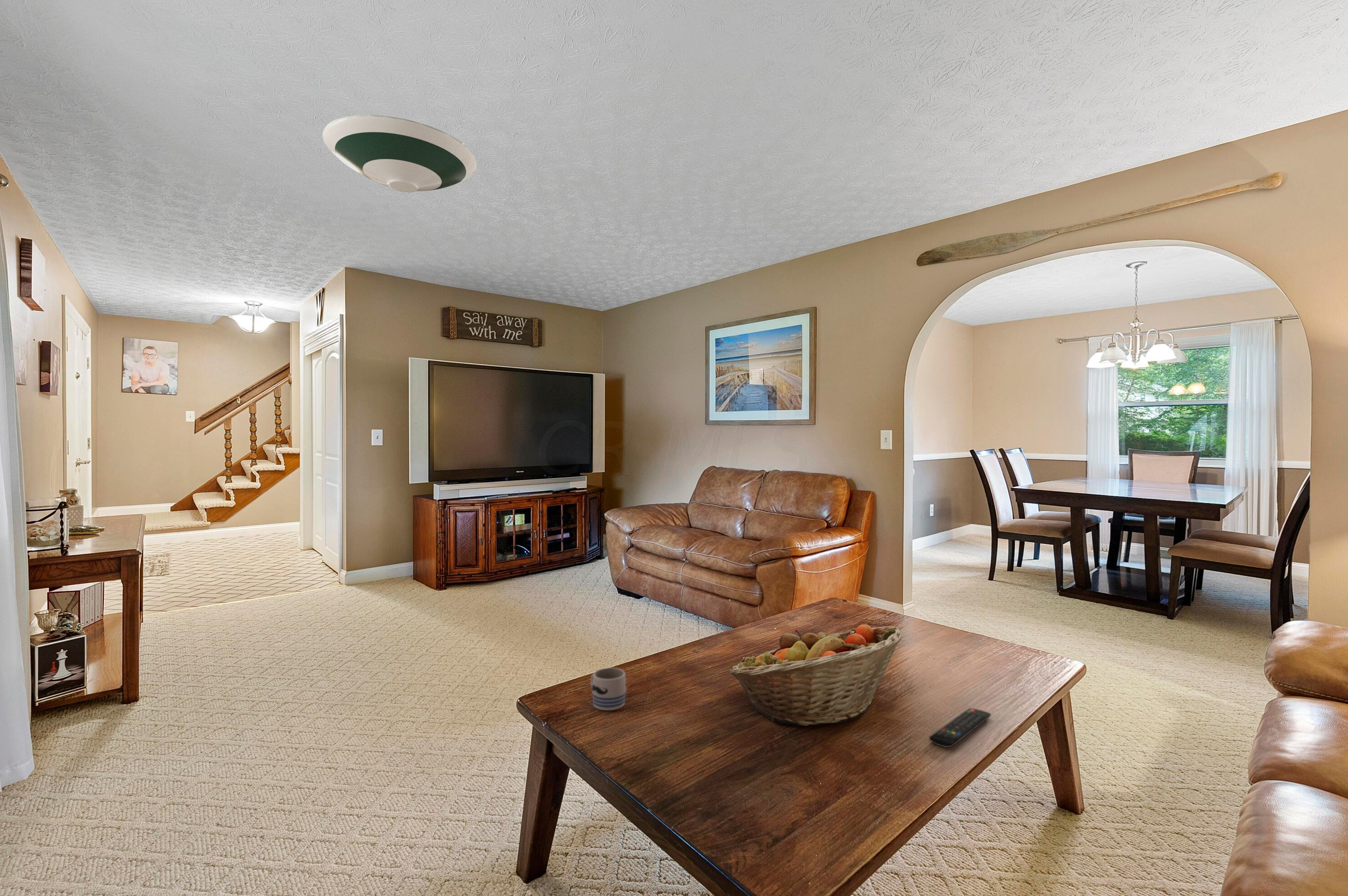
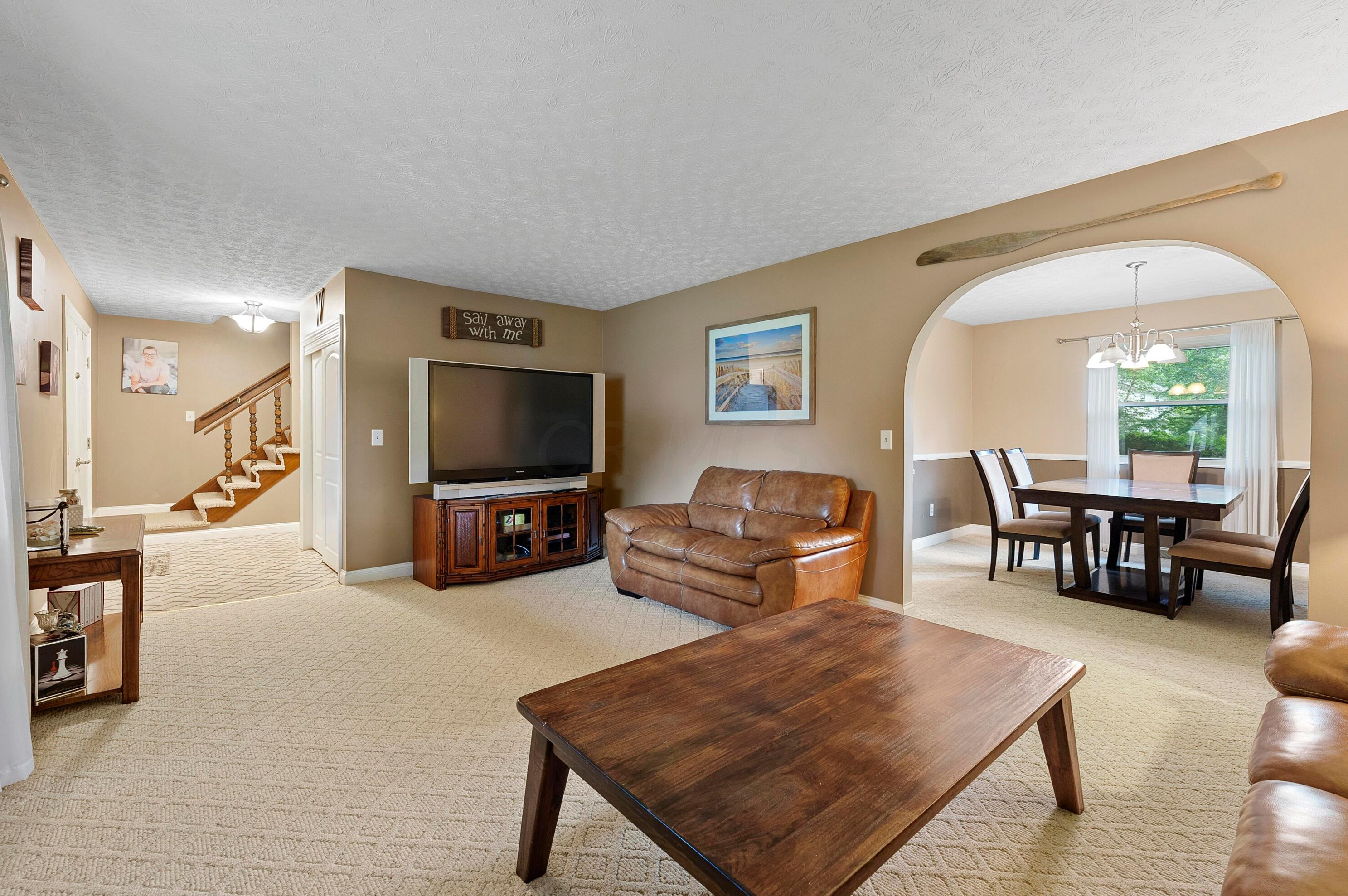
- remote control (961, 726)
- mug (606, 687)
- fruit basket (818, 664)
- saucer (403, 170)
